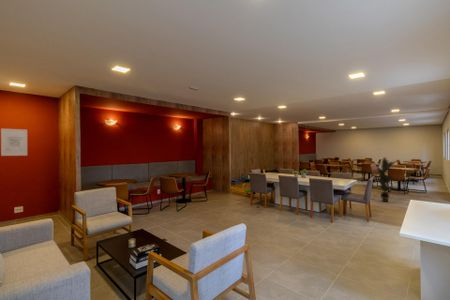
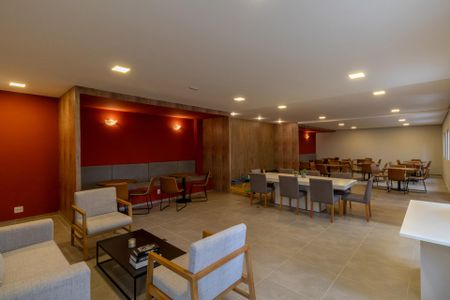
- indoor plant (386, 179)
- wall art (14, 142)
